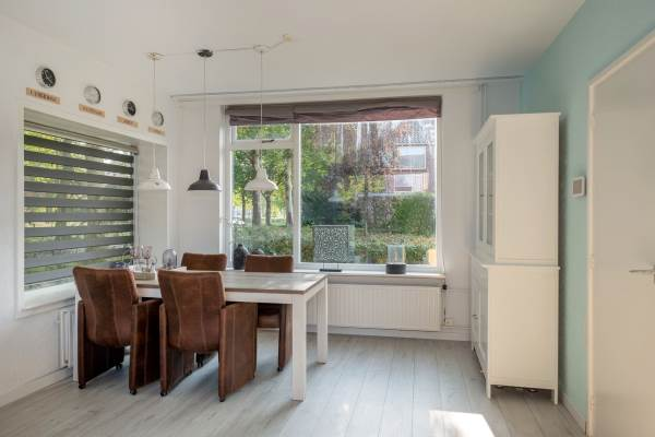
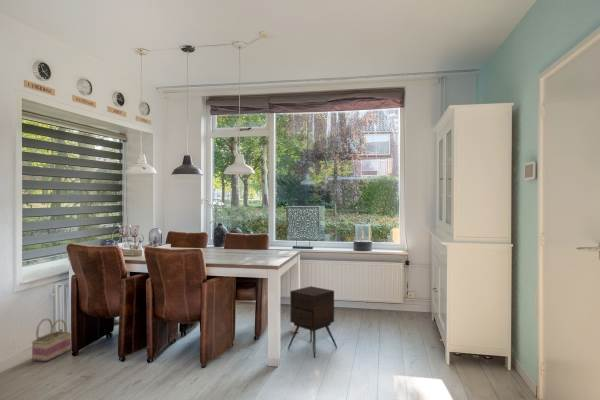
+ basket (51, 337)
+ side table (312, 319)
